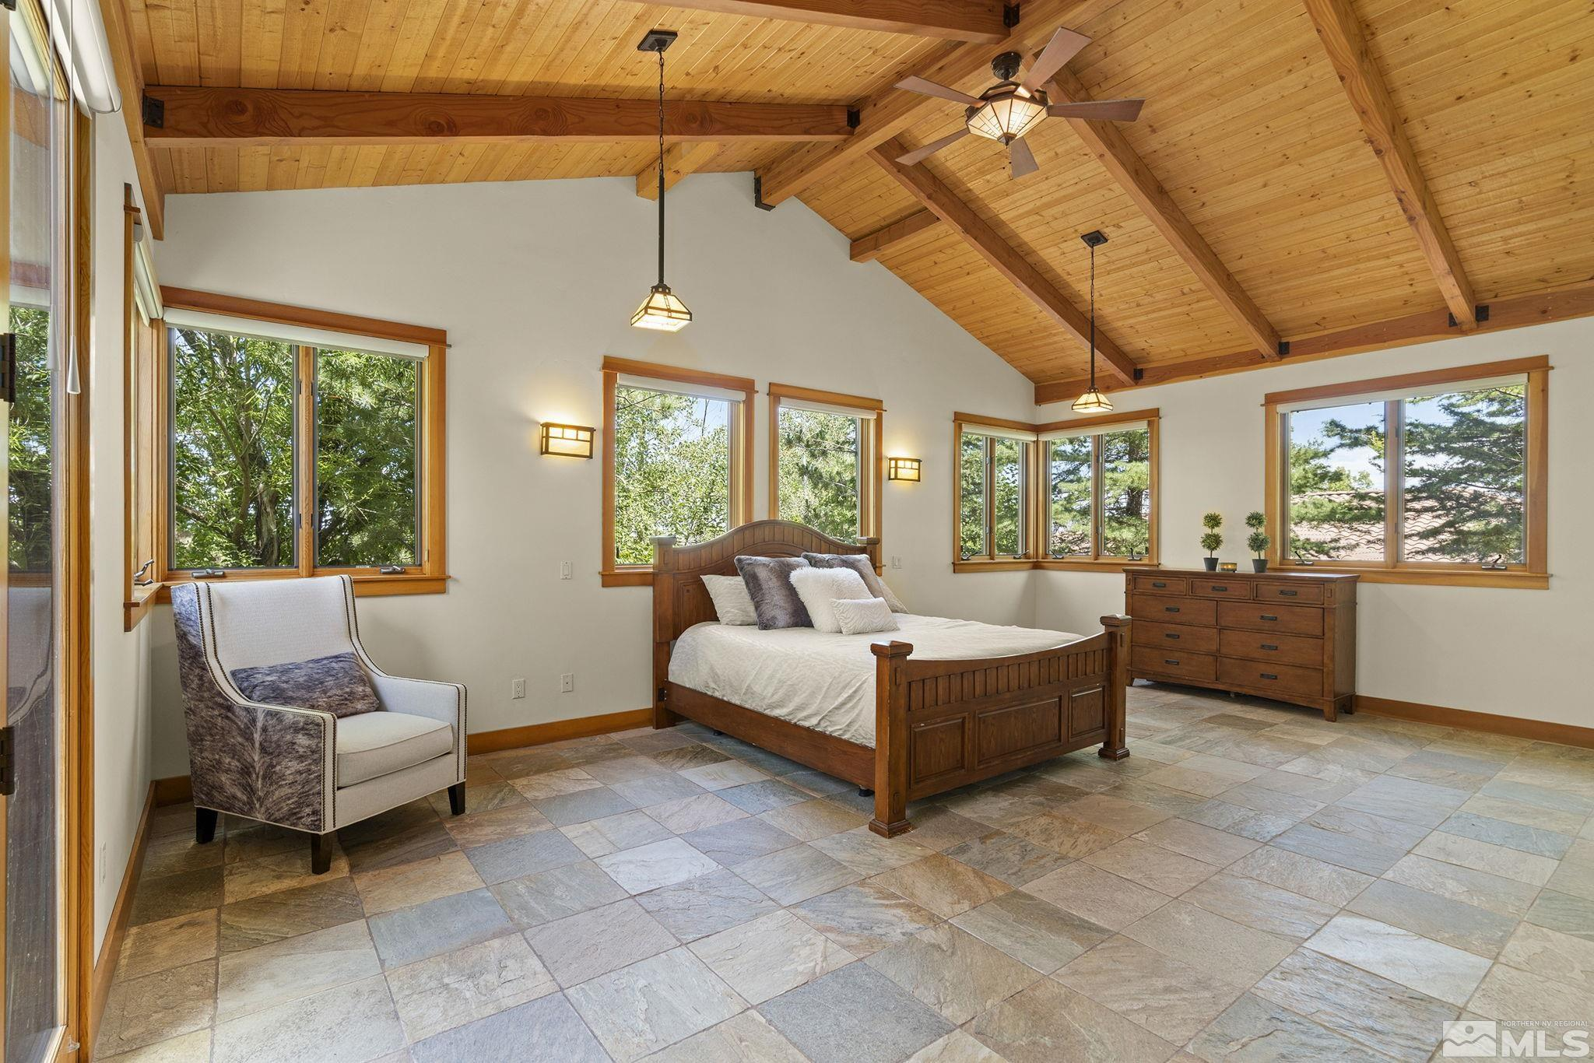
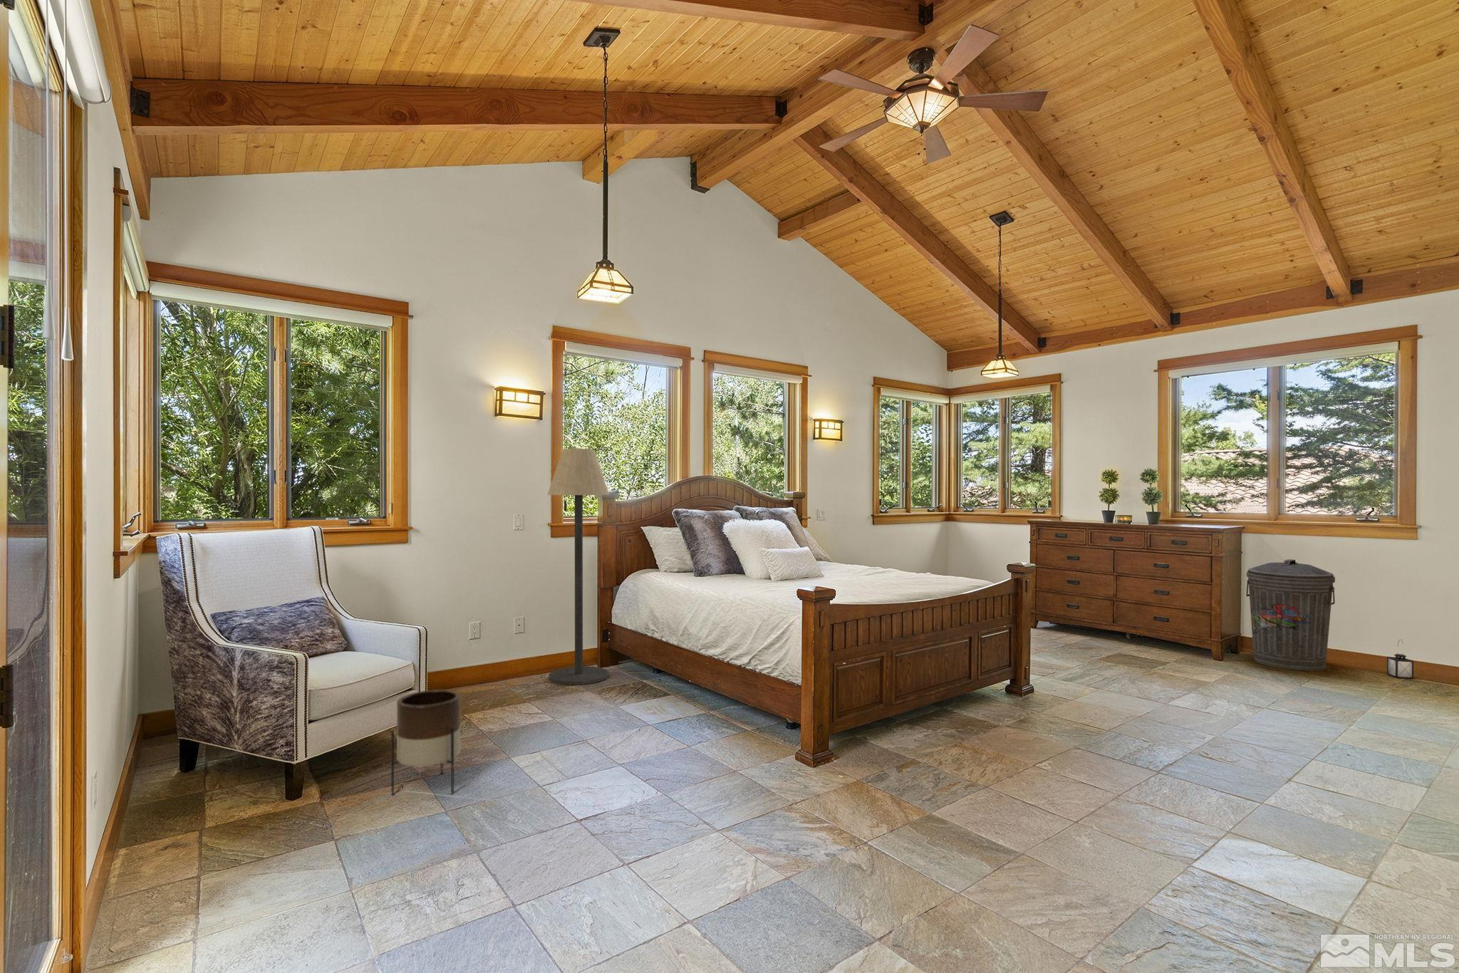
+ lantern (1400, 657)
+ floor lamp (579, 563)
+ planter (431, 742)
+ trash can (1289, 611)
